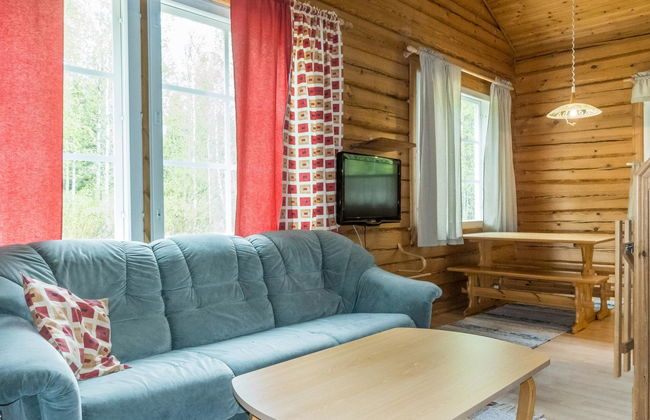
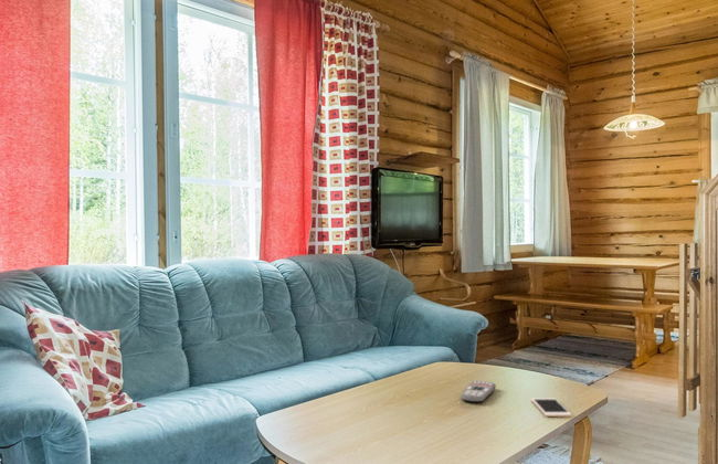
+ remote control (477, 391)
+ cell phone (550, 407)
